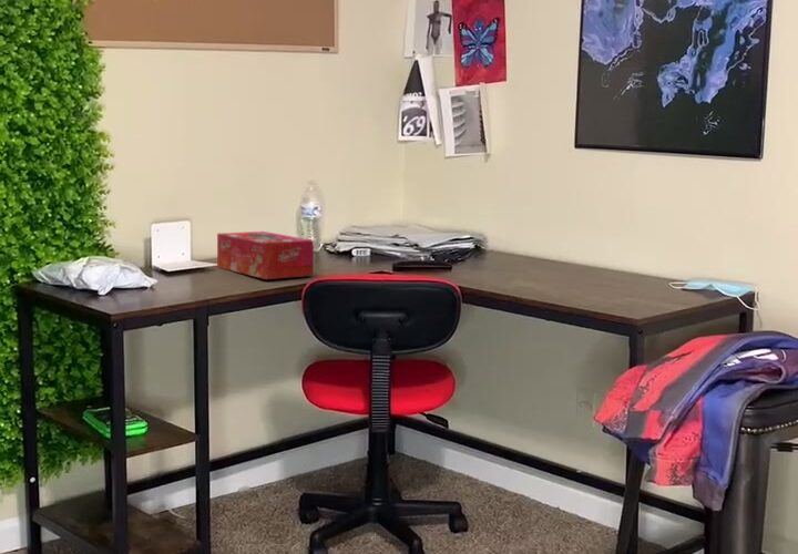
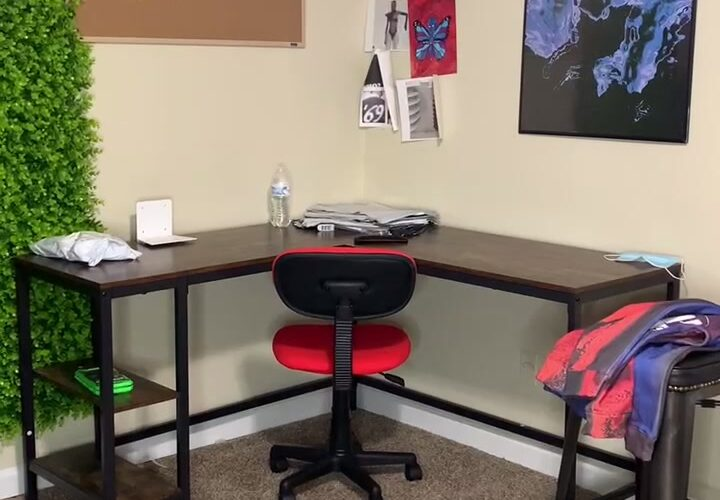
- tissue box (264, 254)
